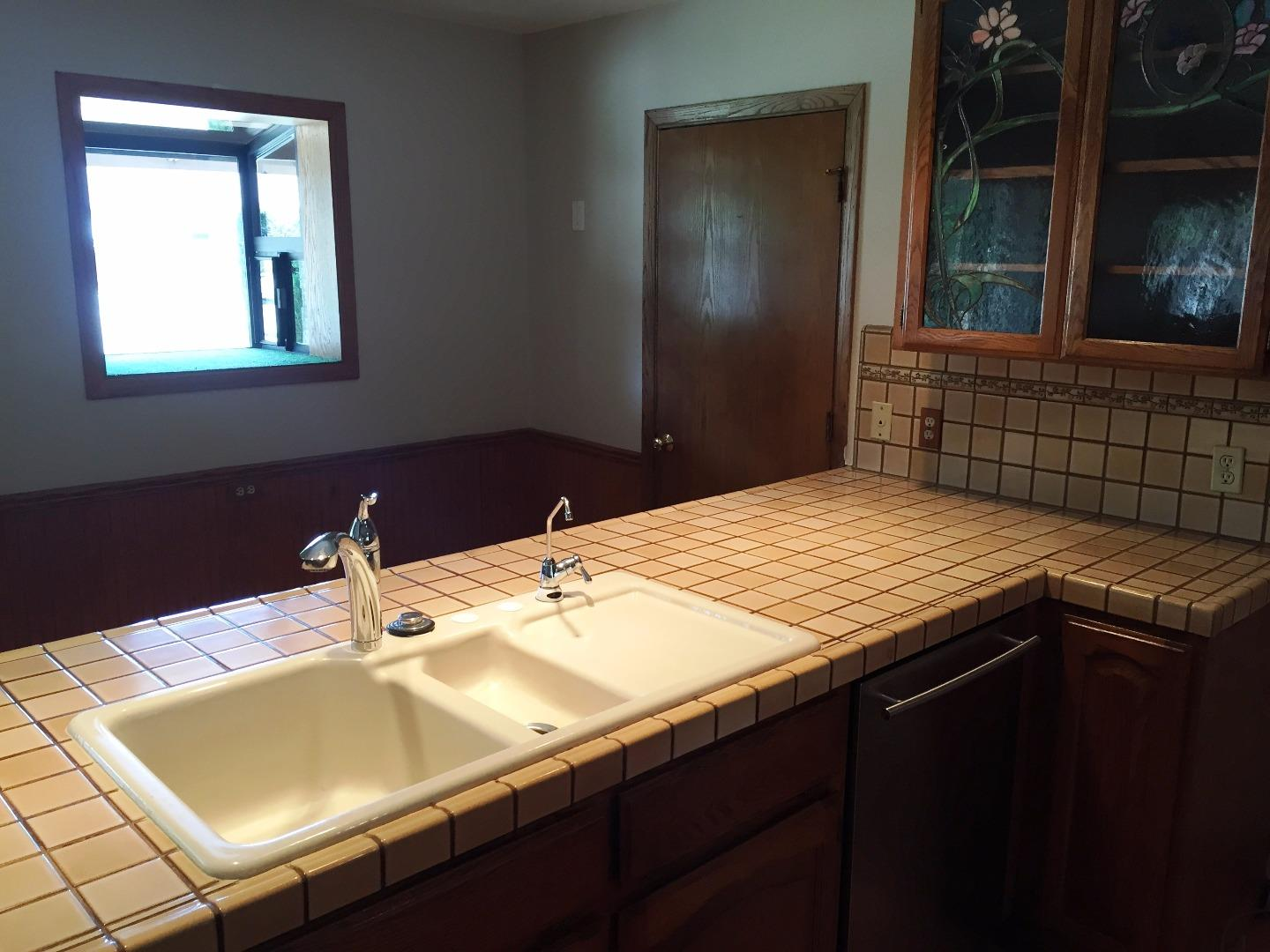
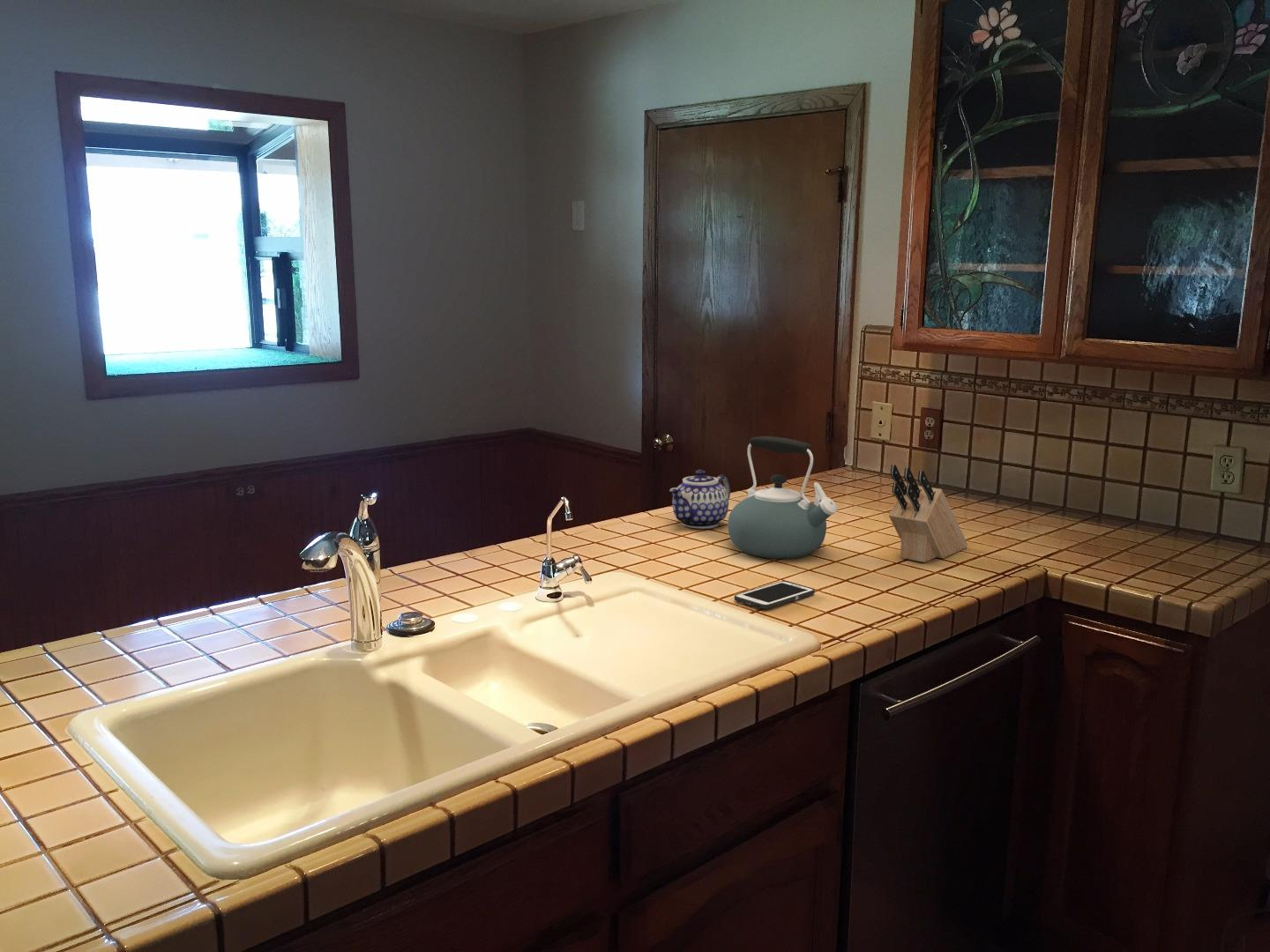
+ kettle (786, 495)
+ knife block (927, 508)
+ teapot (700, 497)
+ cell phone (774, 594)
